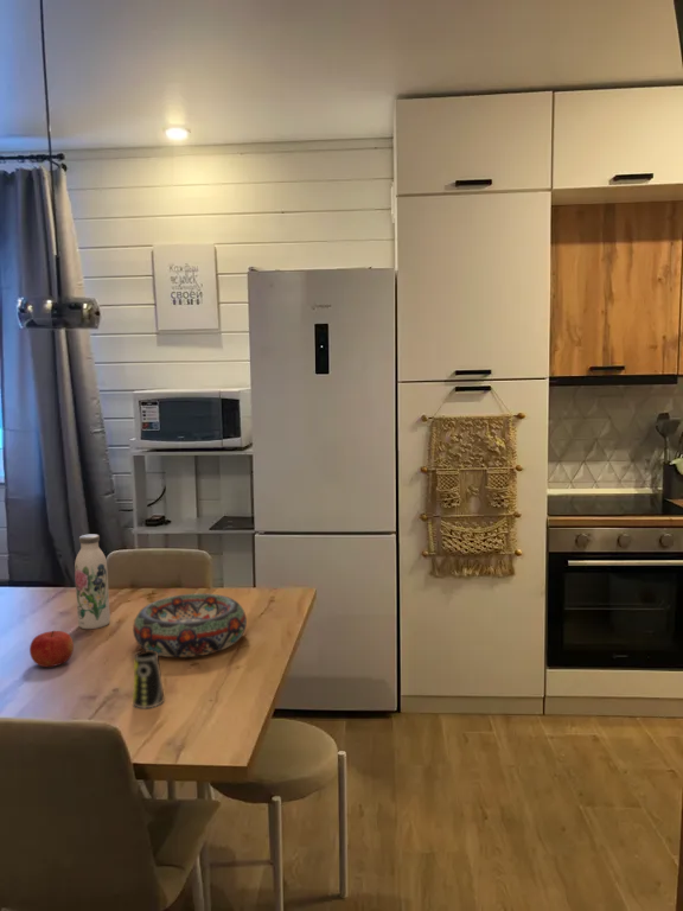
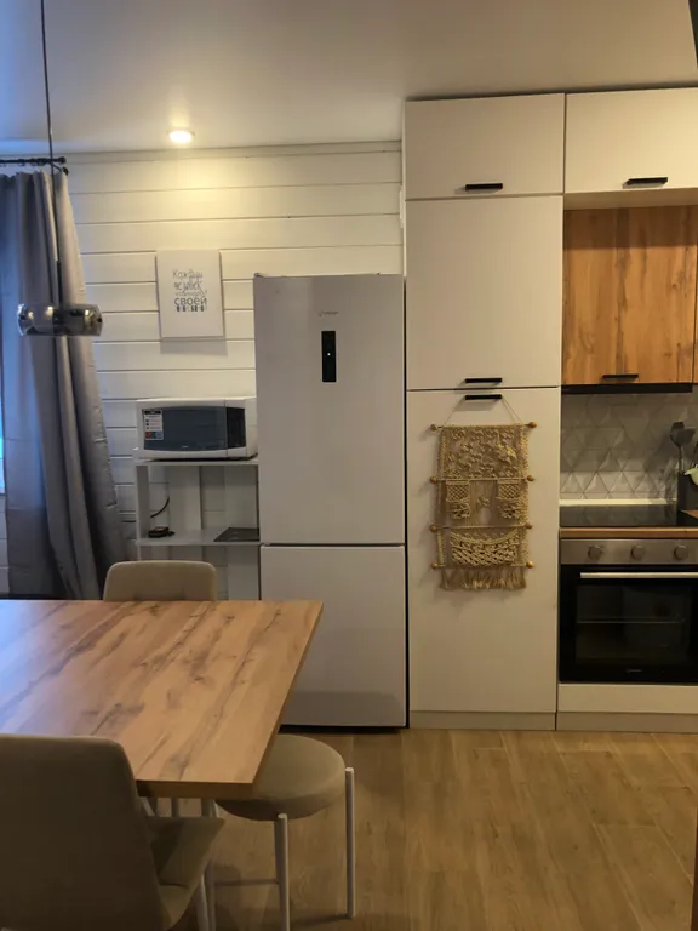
- cup (147, 677)
- water bottle (91, 580)
- decorative bowl (190, 624)
- fruit (51, 646)
